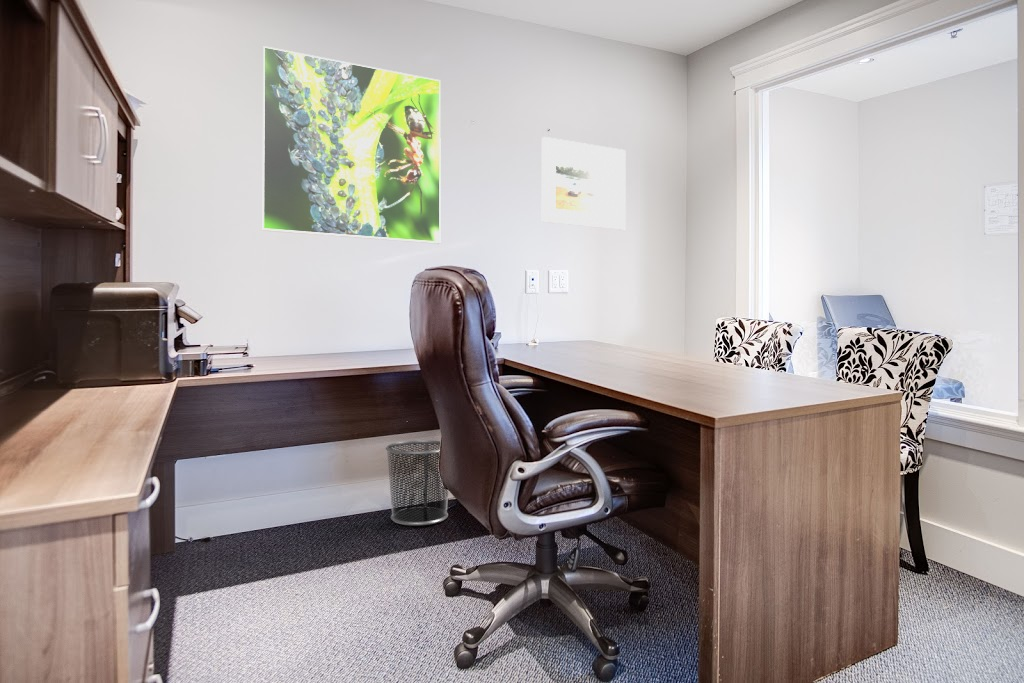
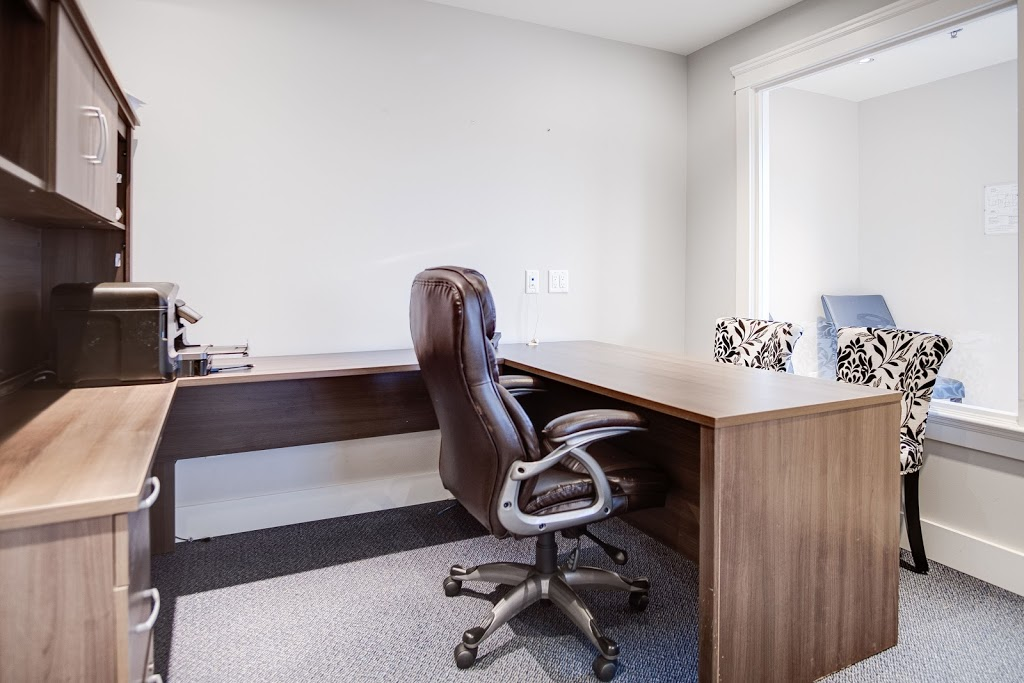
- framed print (356, 151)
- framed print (585, 184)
- waste bin (419, 481)
